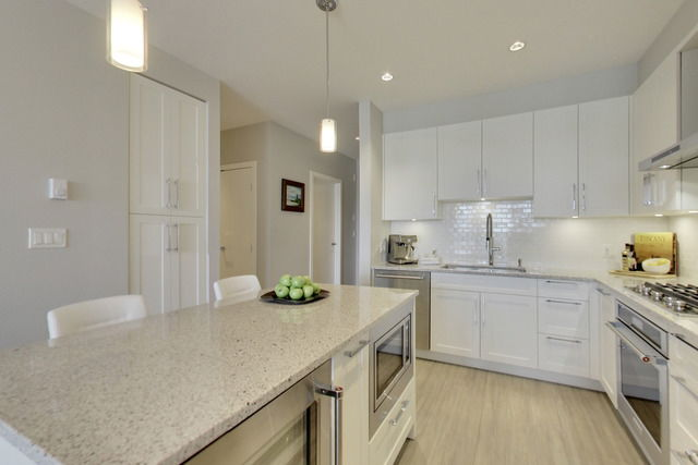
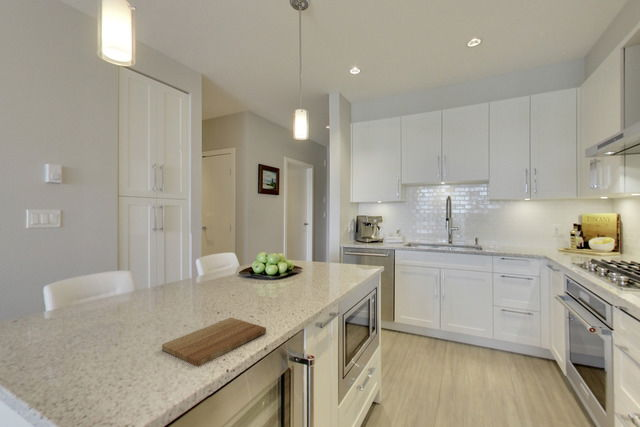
+ cutting board (217, 337)
